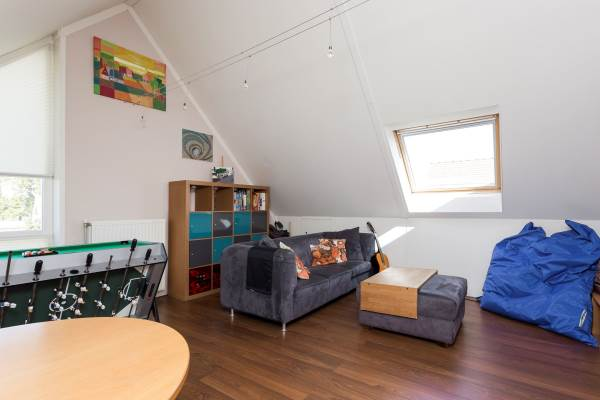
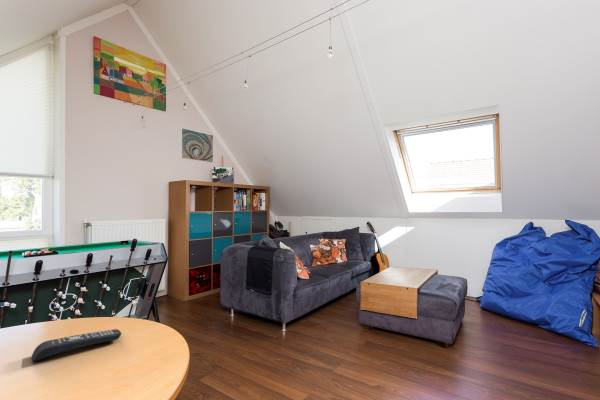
+ remote control (79, 341)
